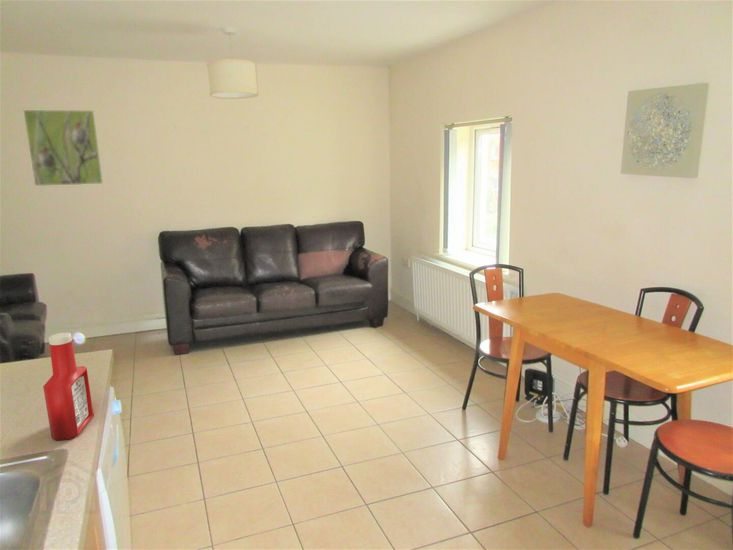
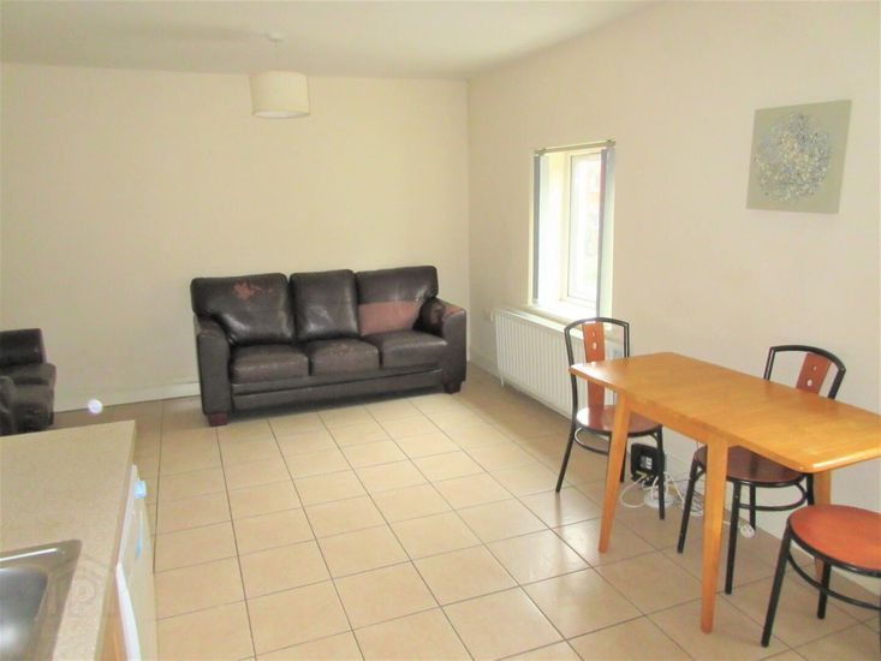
- soap bottle (66, 381)
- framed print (64, 148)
